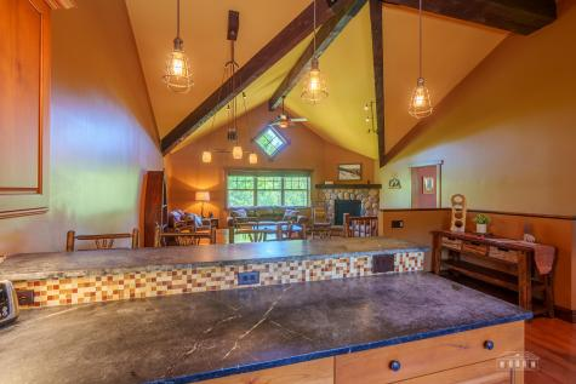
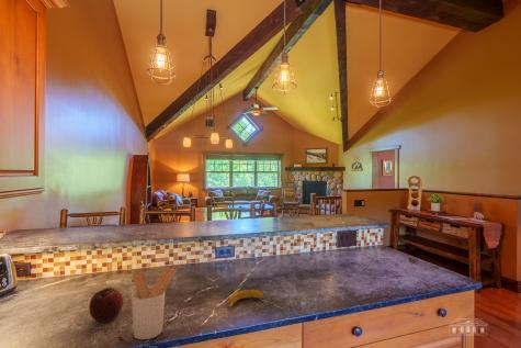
+ fruit (105, 304)
+ banana (245, 298)
+ utensil holder (155, 299)
